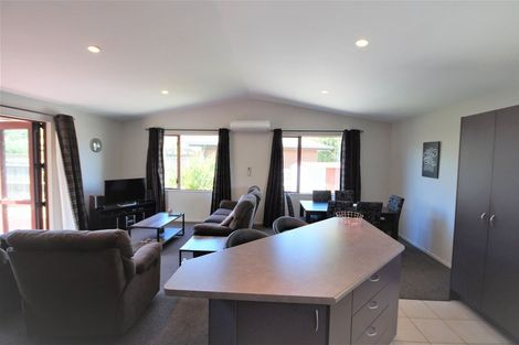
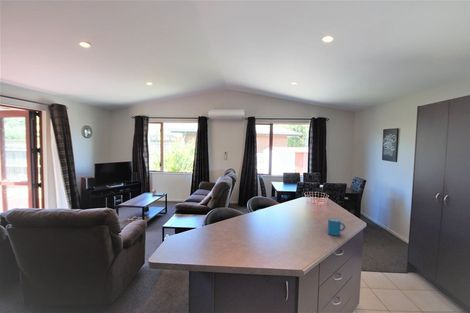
+ mug (336, 227)
